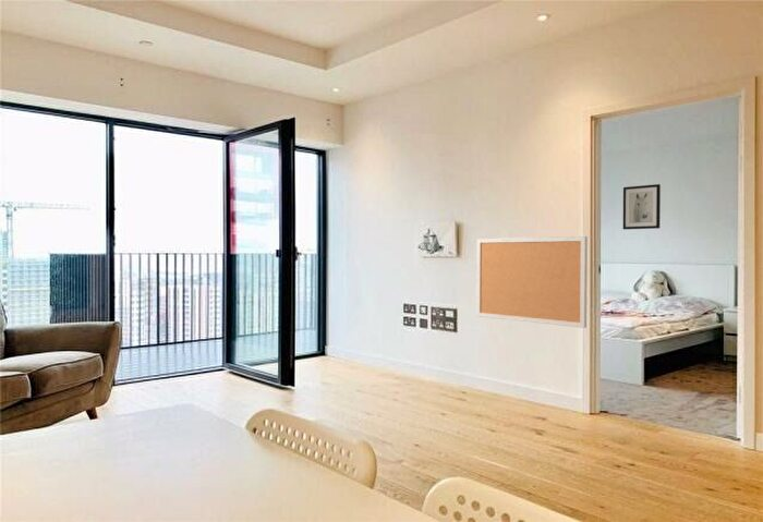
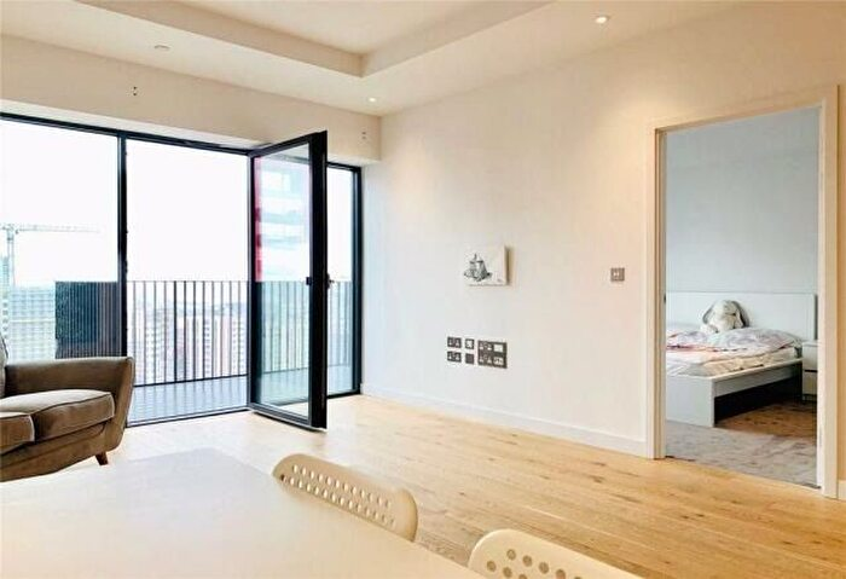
- wall art (641, 207)
- bulletin board (526, 279)
